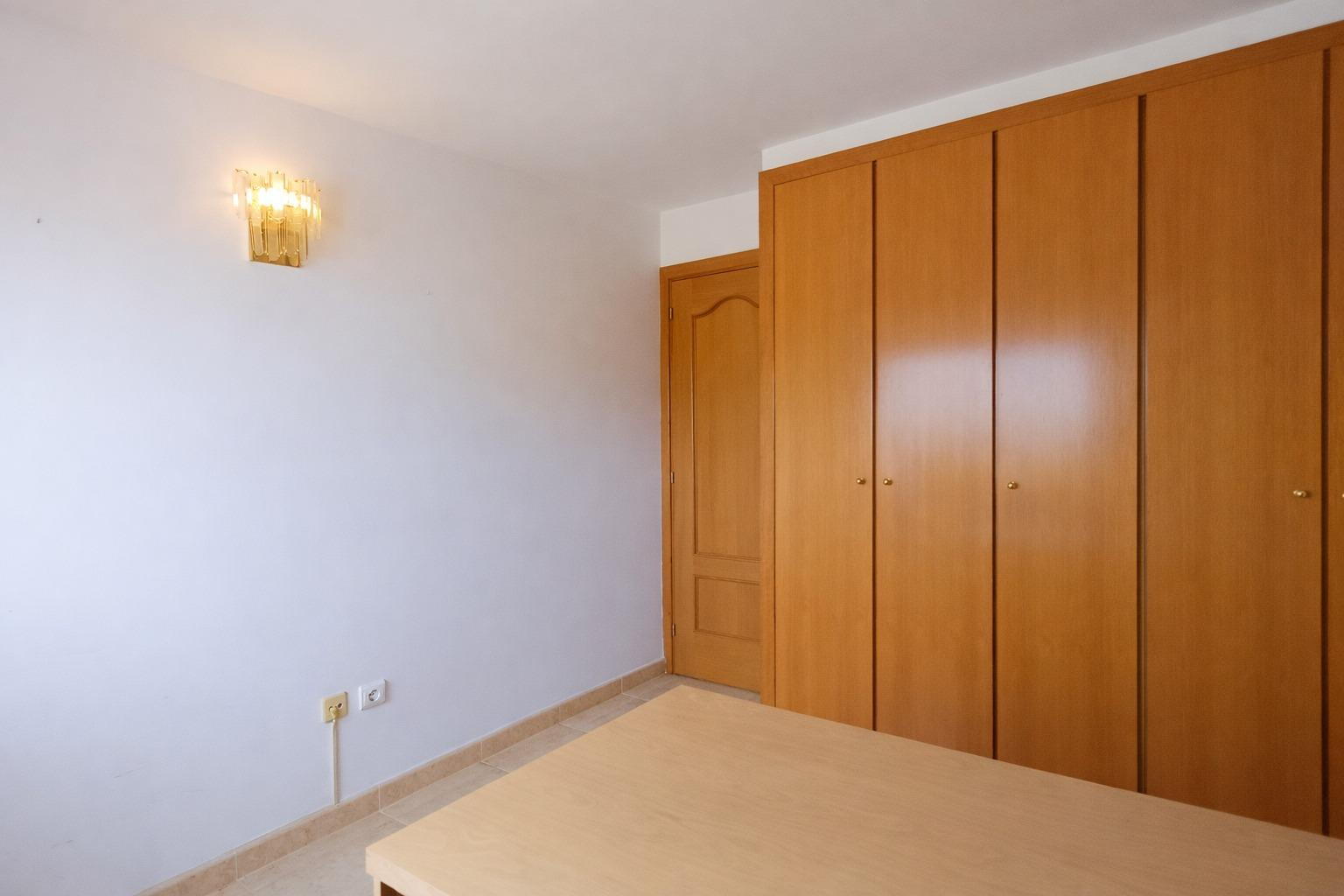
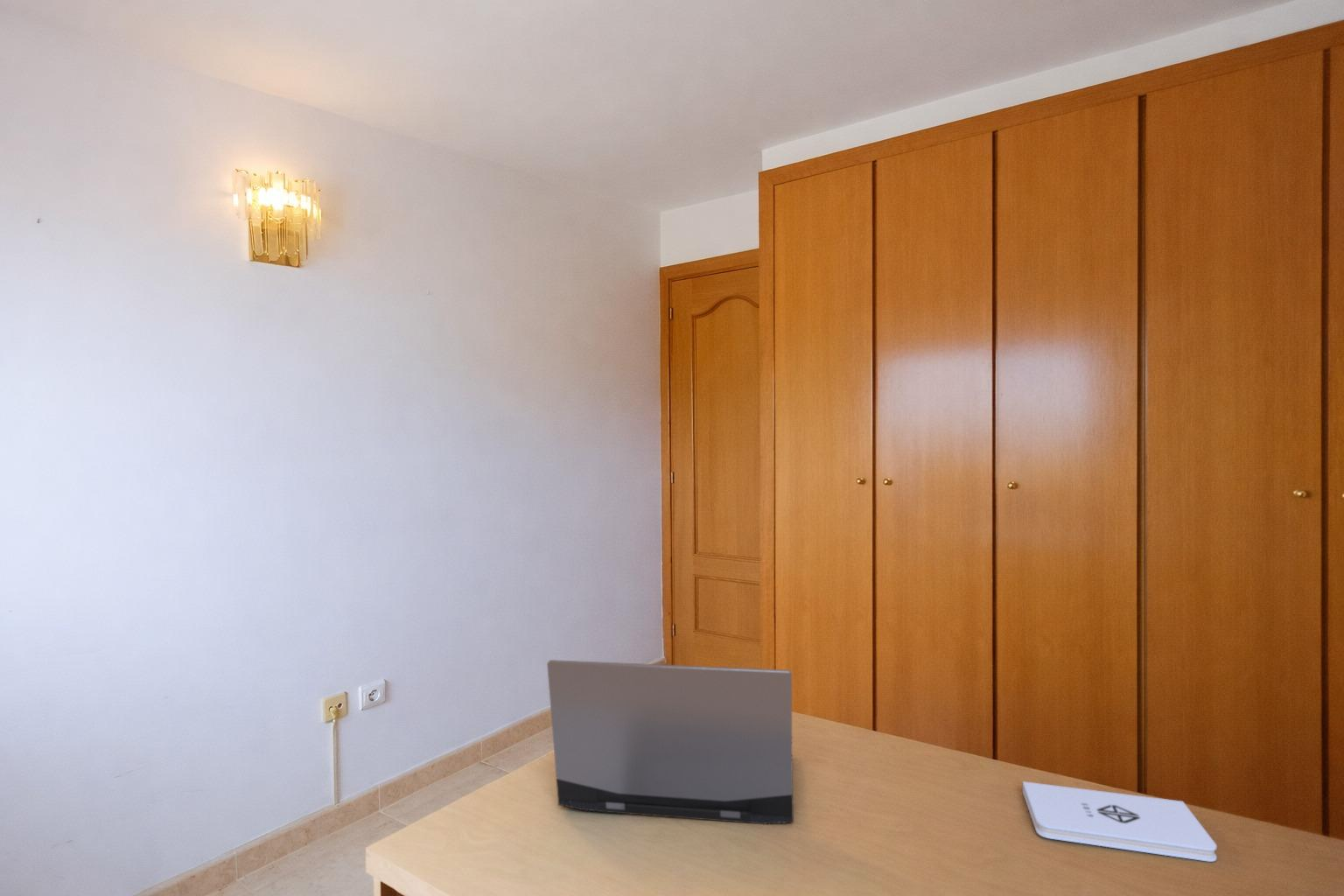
+ laptop computer (680, 714)
+ notepad (1112, 818)
